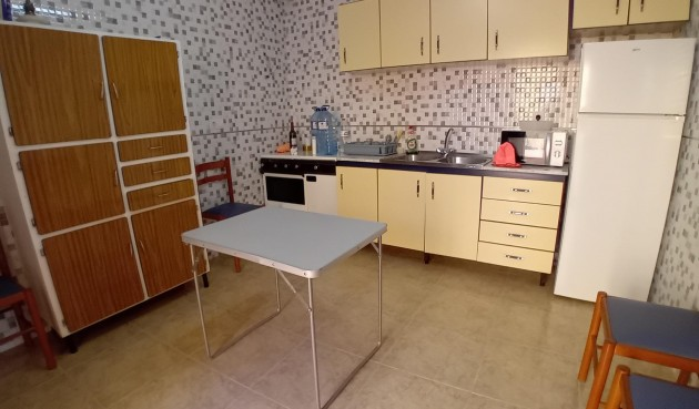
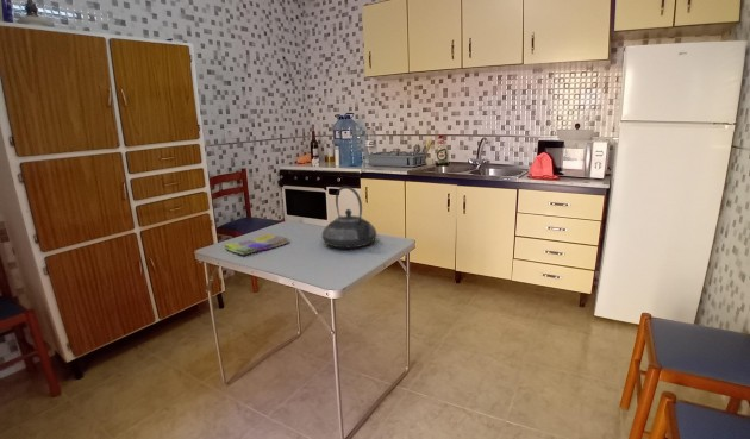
+ teapot (350, 215)
+ dish towel (257, 243)
